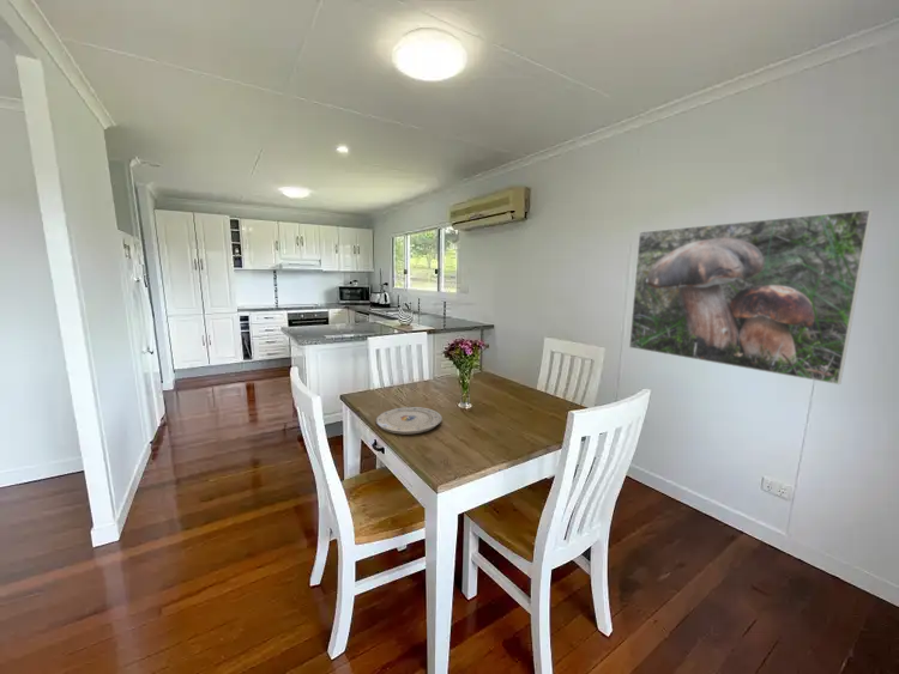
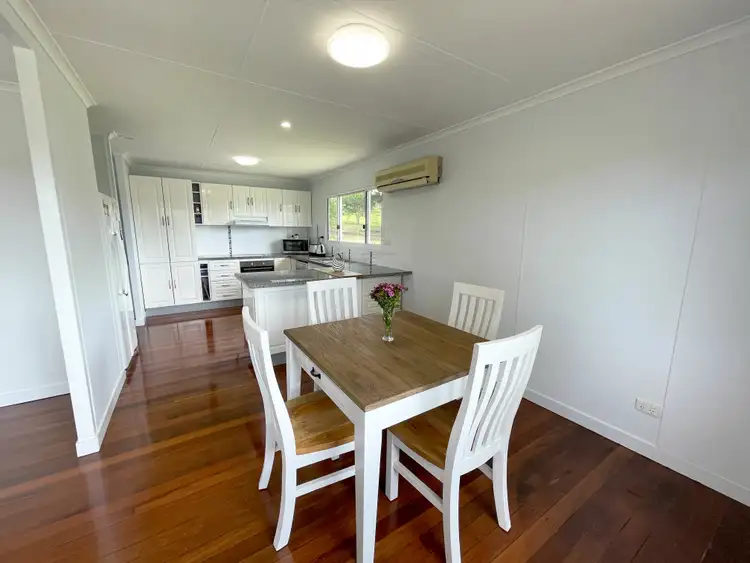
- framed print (722, 295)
- plate (409, 419)
